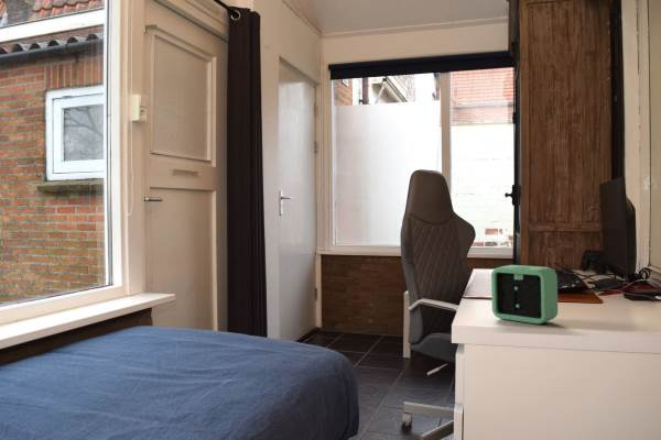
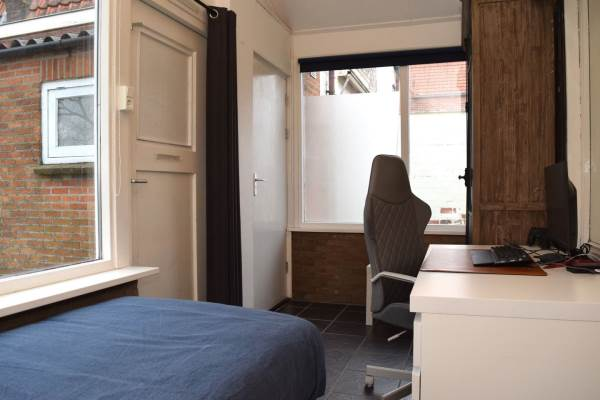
- alarm clock (523, 293)
